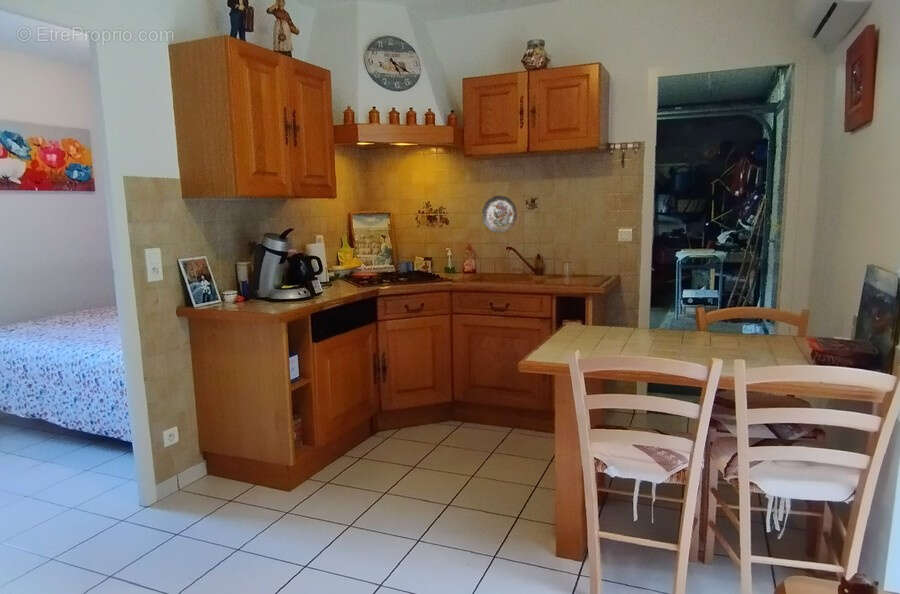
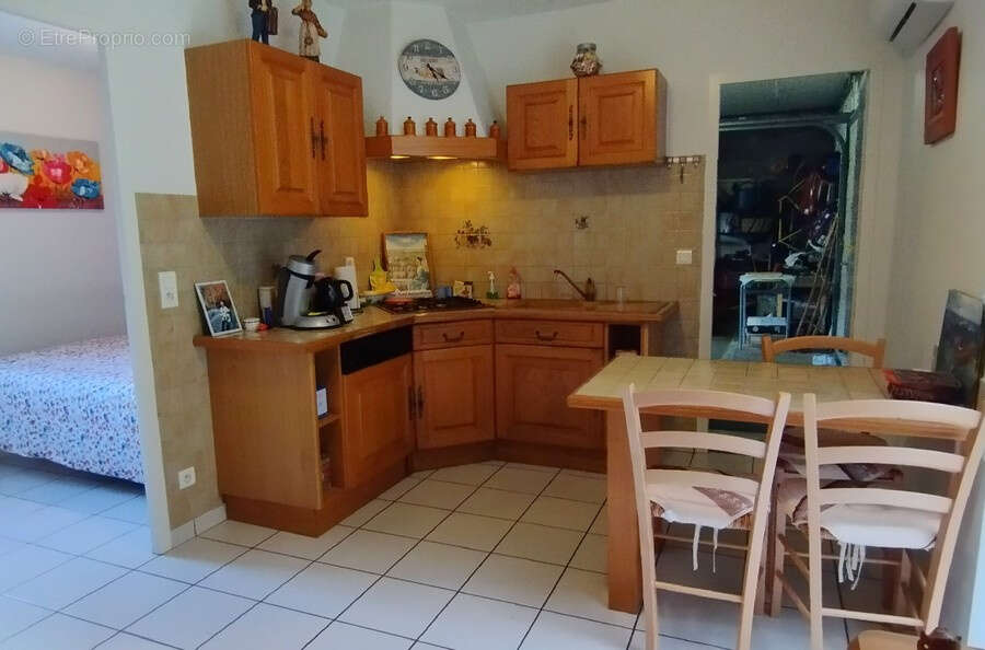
- decorative plate (499, 214)
